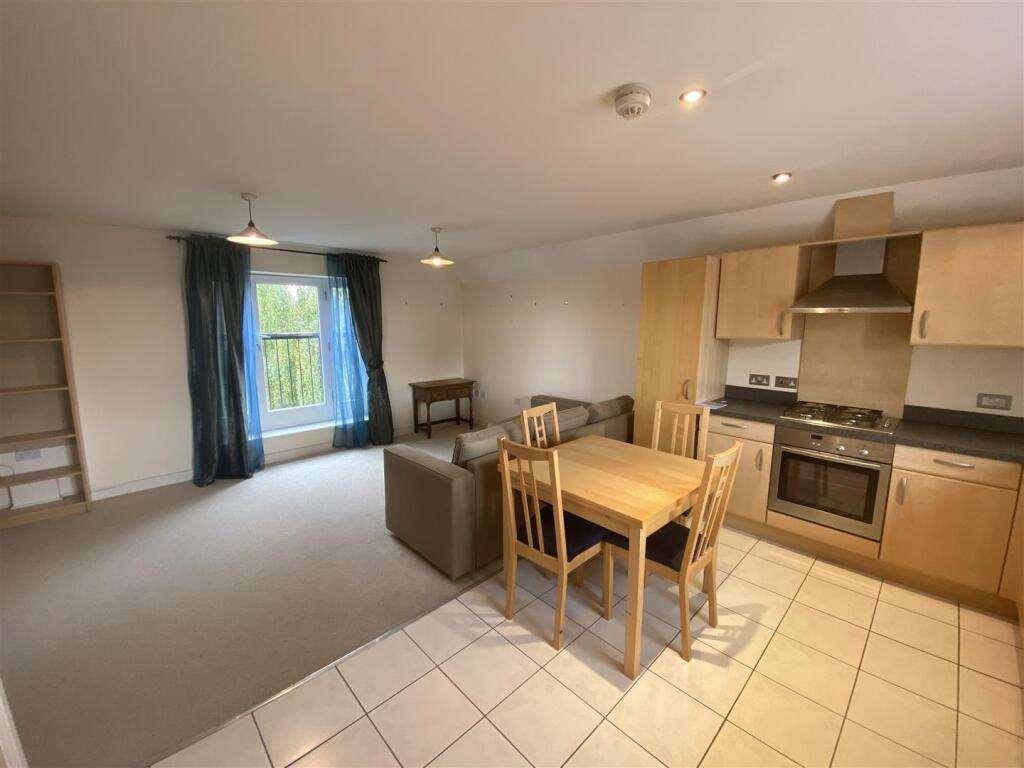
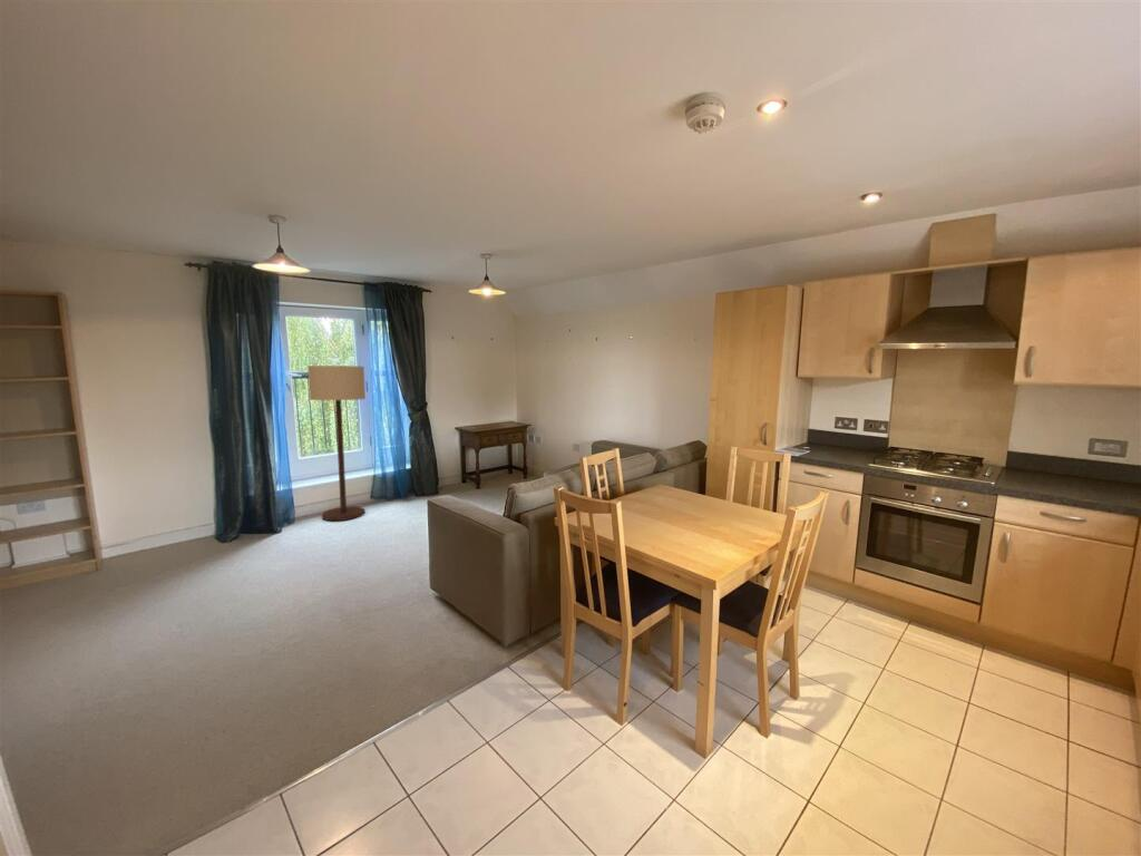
+ floor lamp (340, 441)
